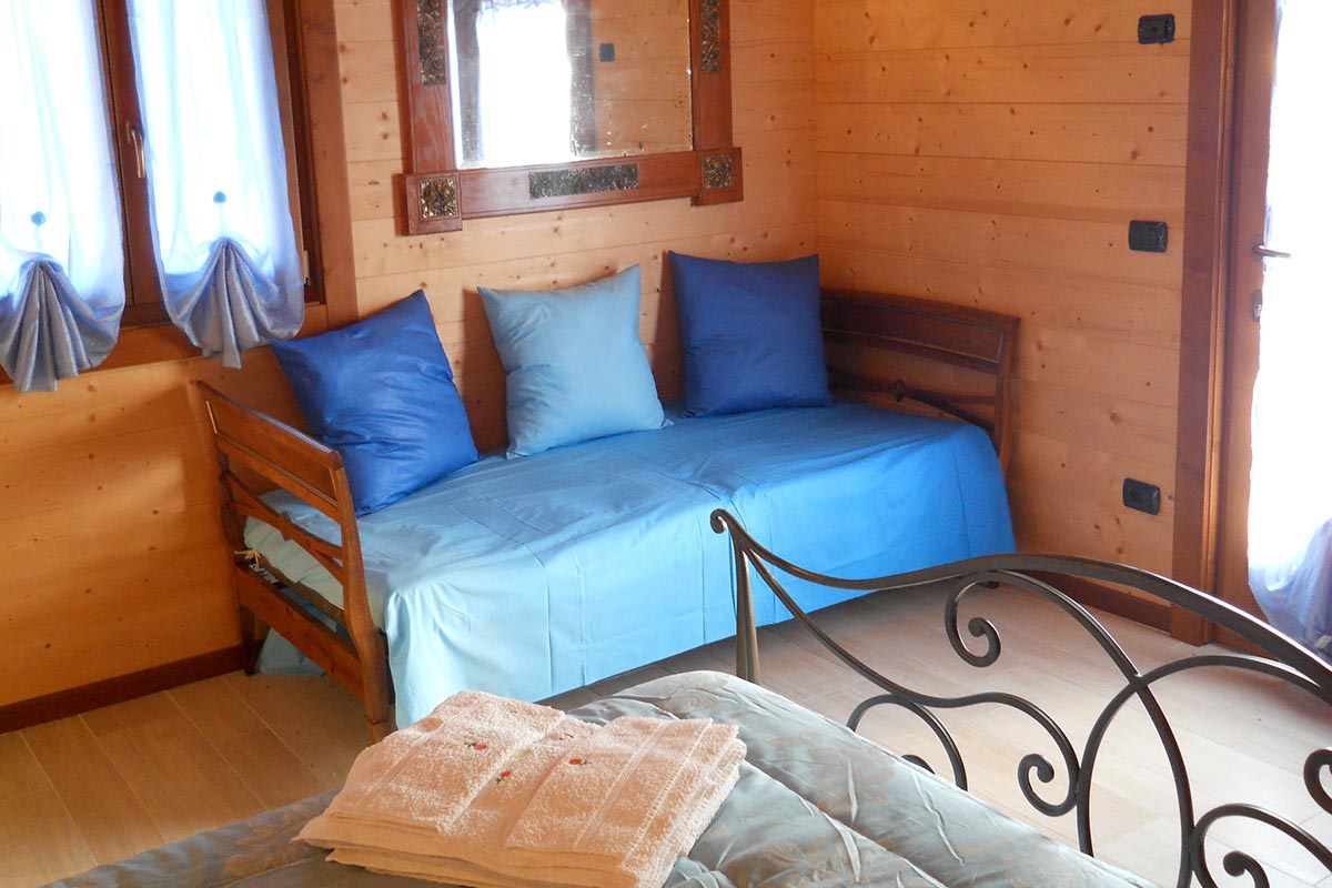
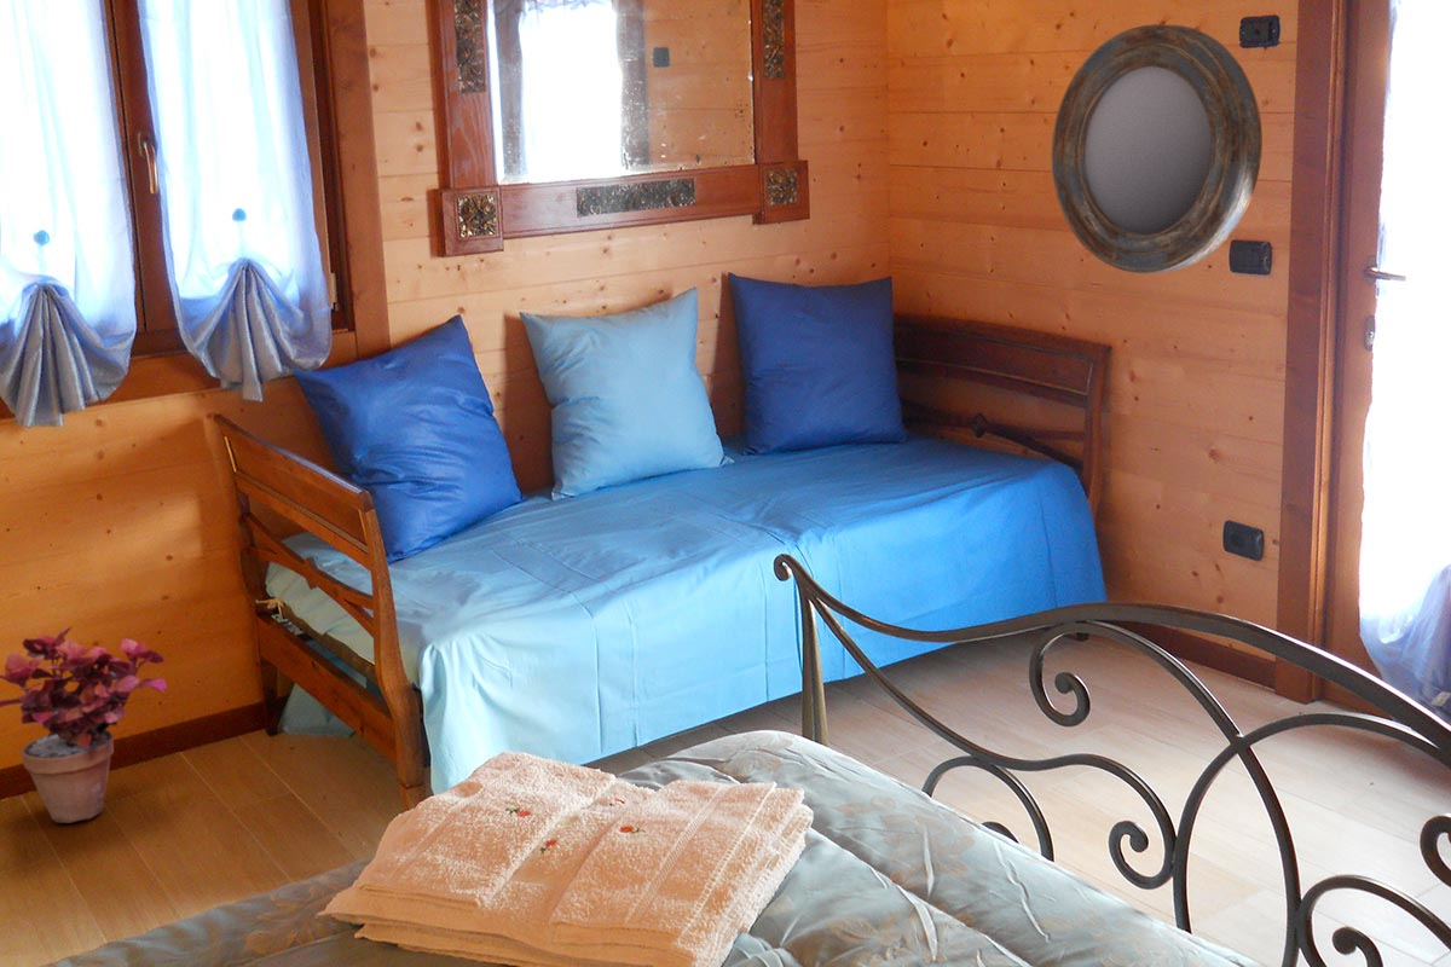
+ home mirror (1149, 151)
+ potted plant (80, 725)
